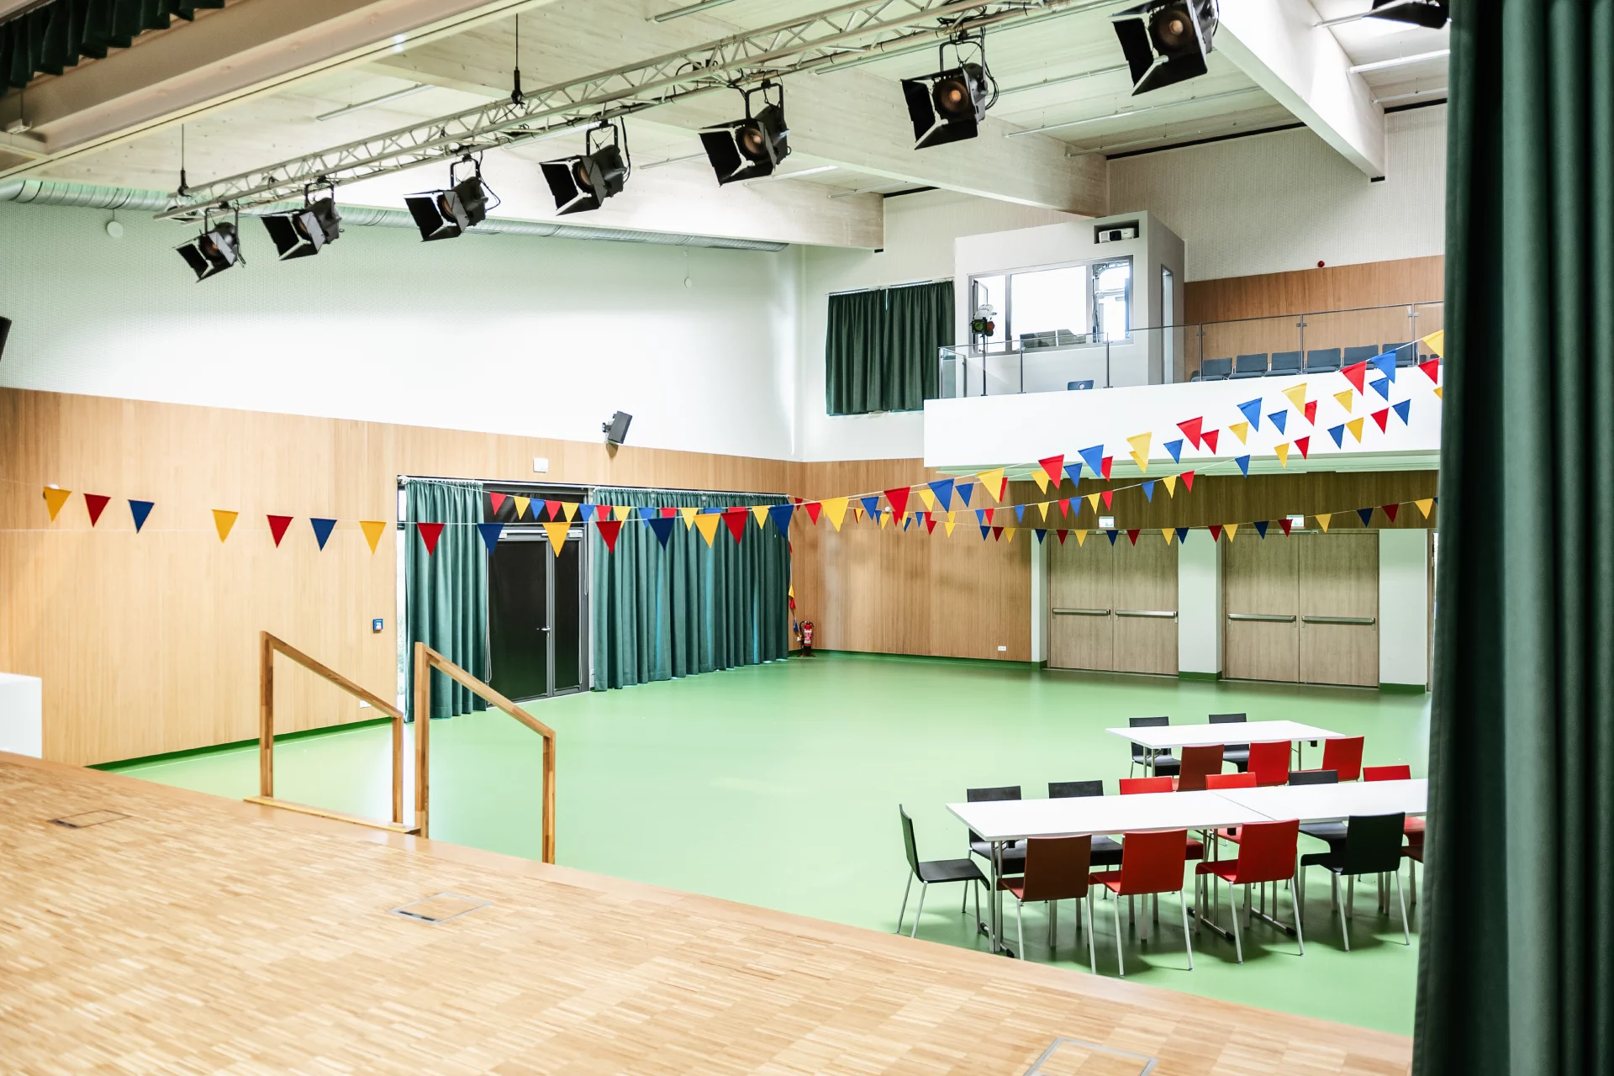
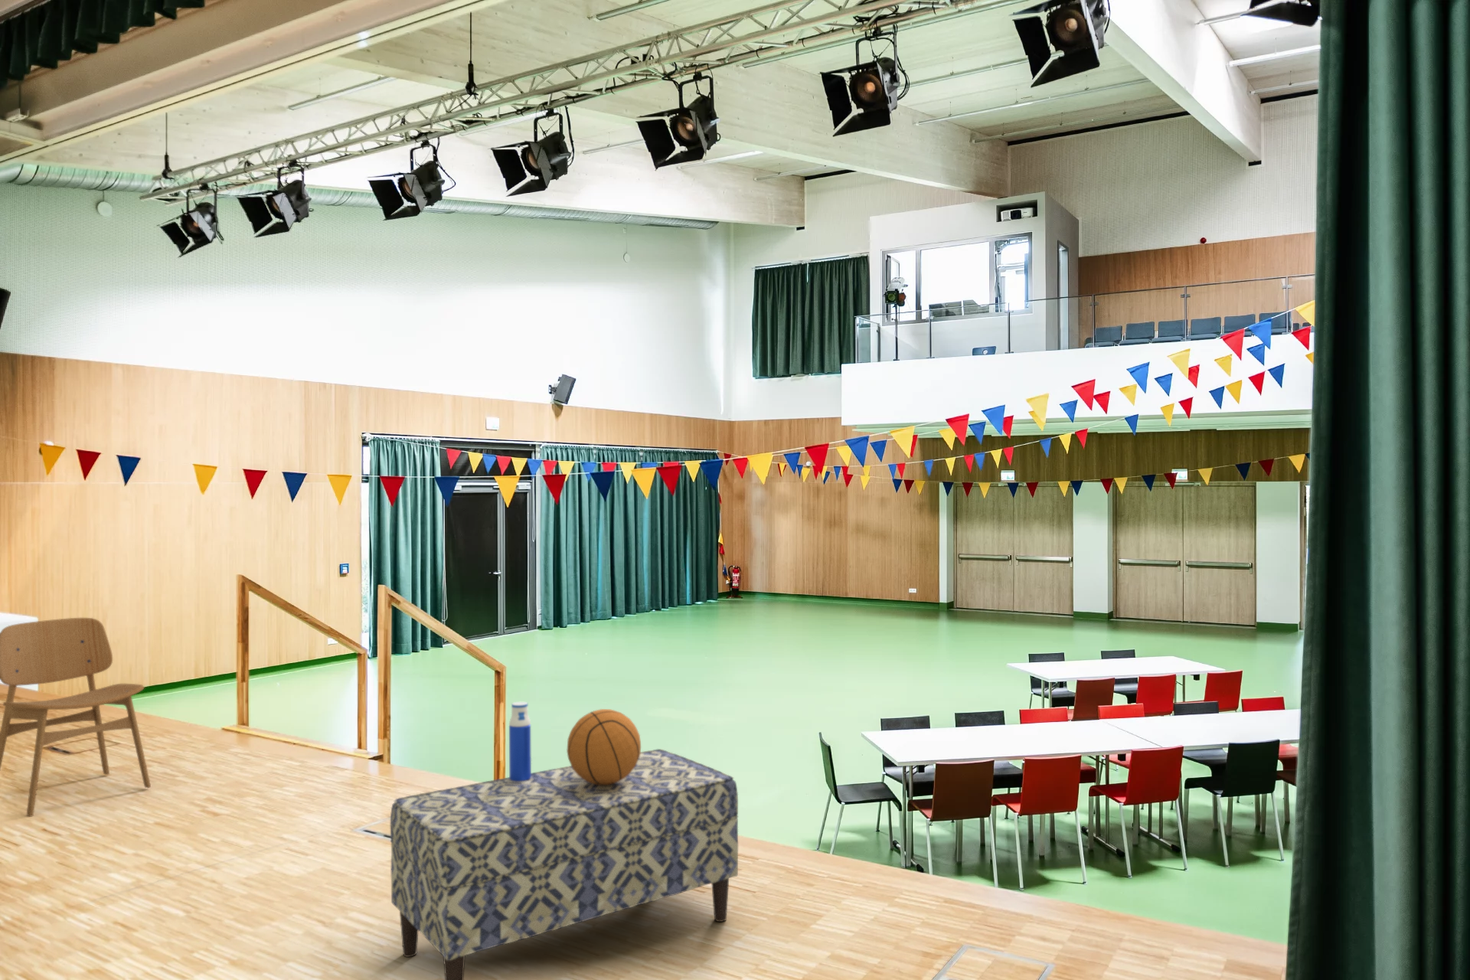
+ water bottle (520, 740)
+ bench (570, 862)
+ dining chair (70, 709)
+ basketball (604, 746)
